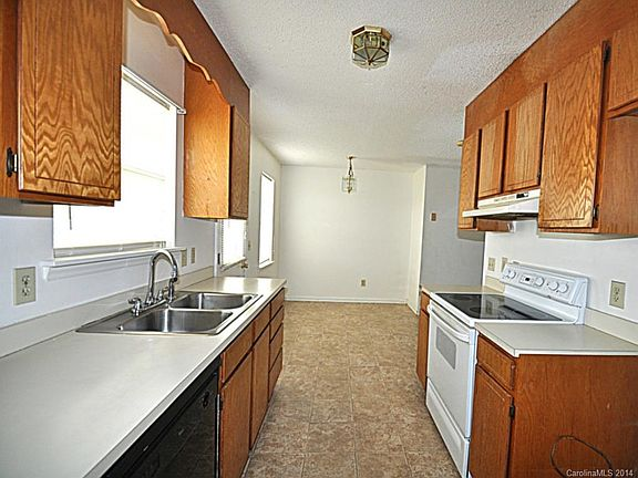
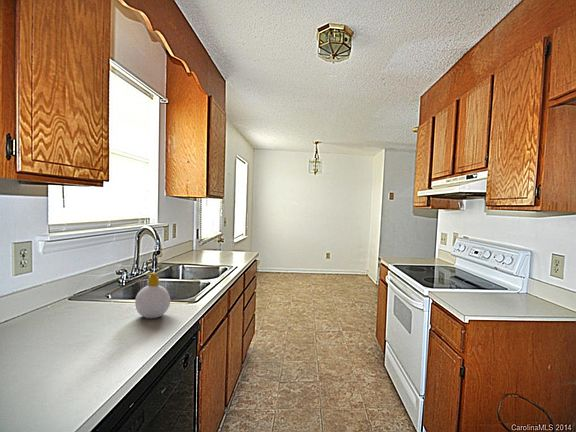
+ soap bottle (153, 294)
